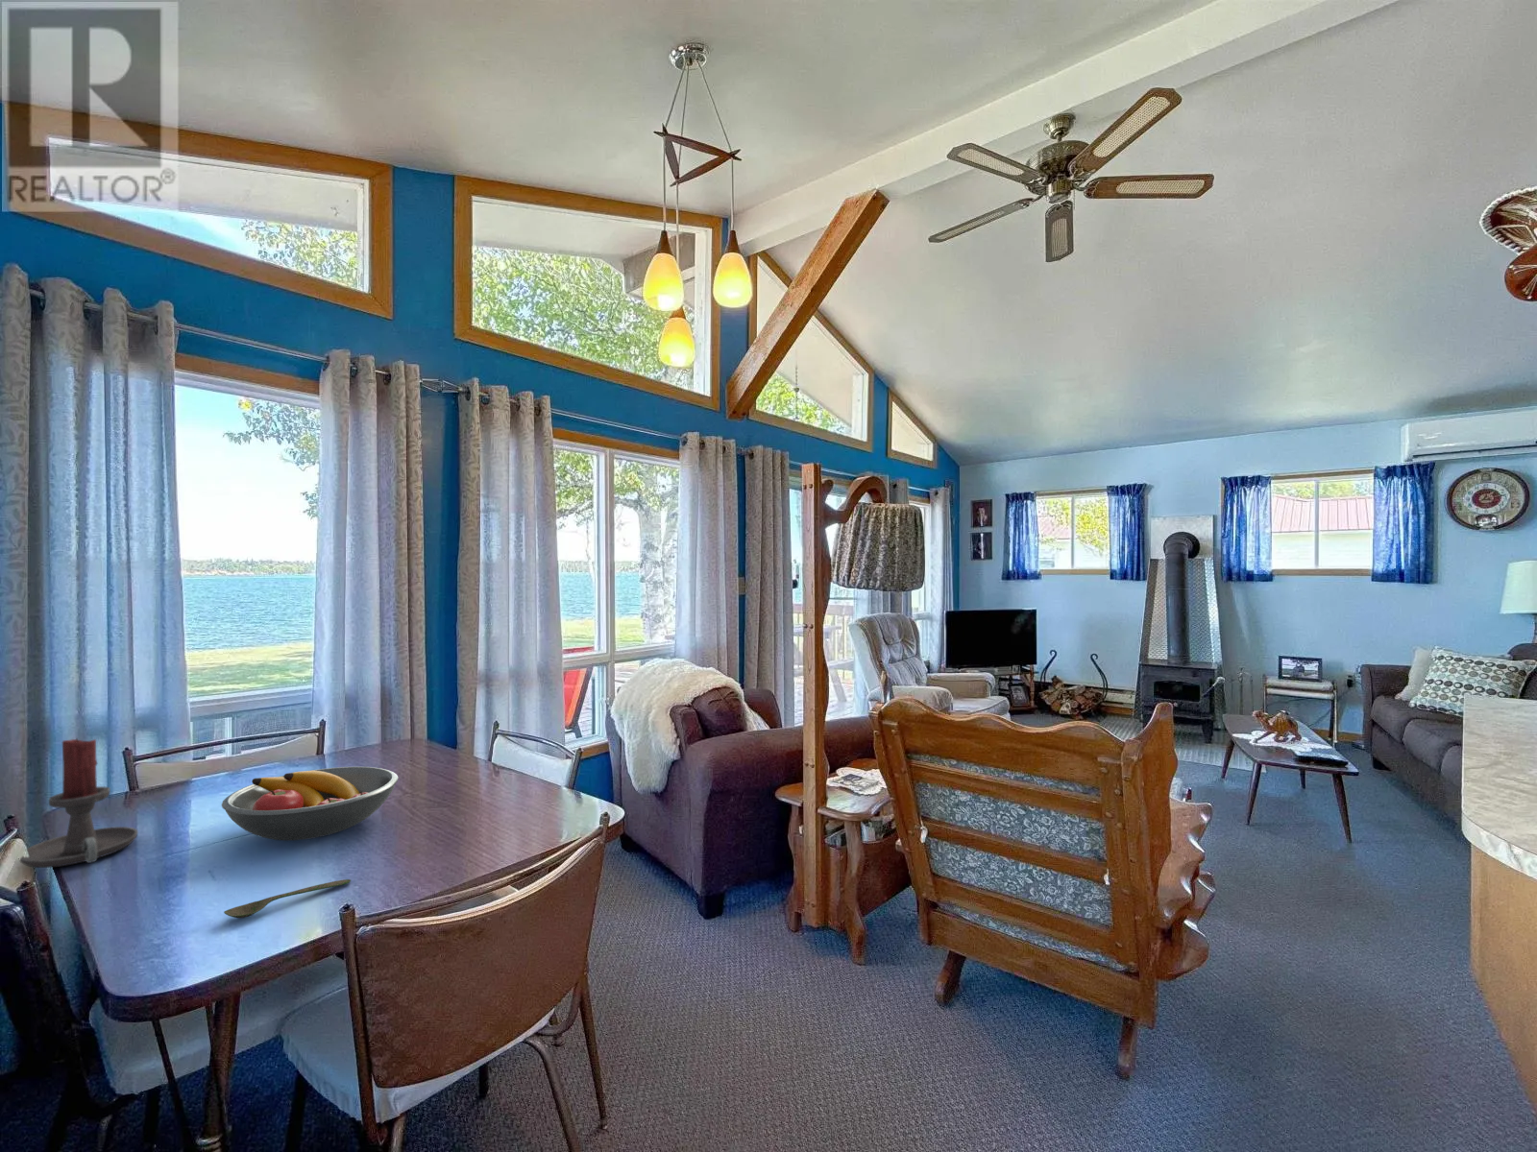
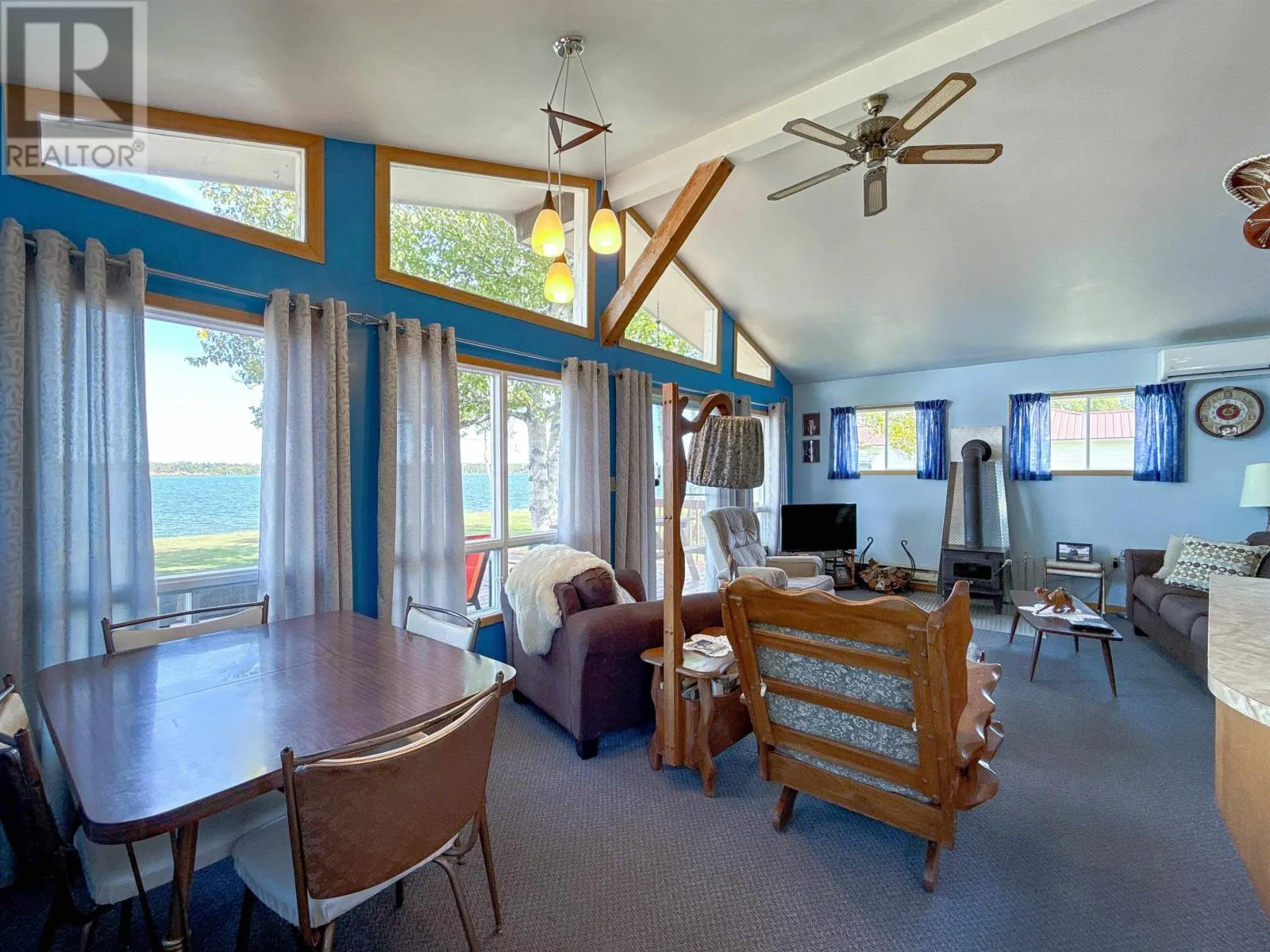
- candle holder (81, 797)
- spoon (292, 894)
- fruit bowl (315, 801)
